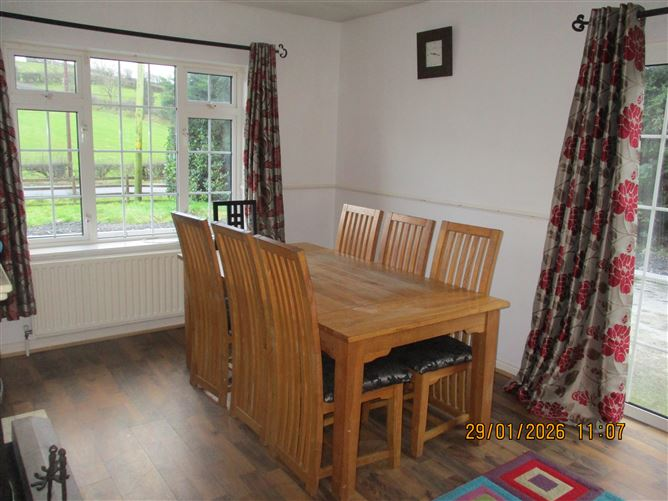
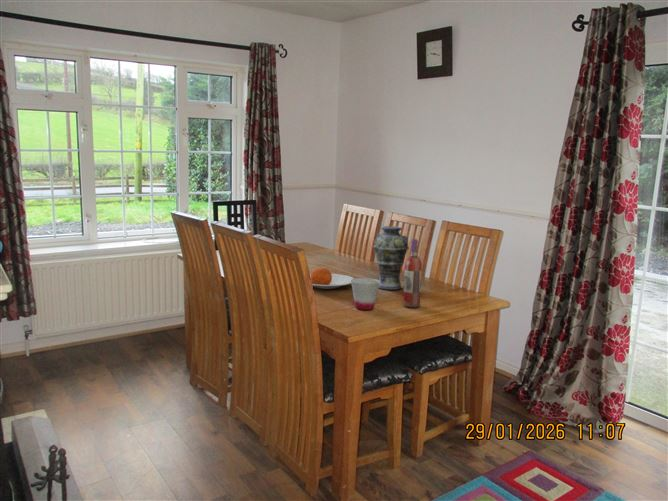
+ vase (390, 257)
+ plate (326, 277)
+ cup (364, 294)
+ wine bottle (413, 273)
